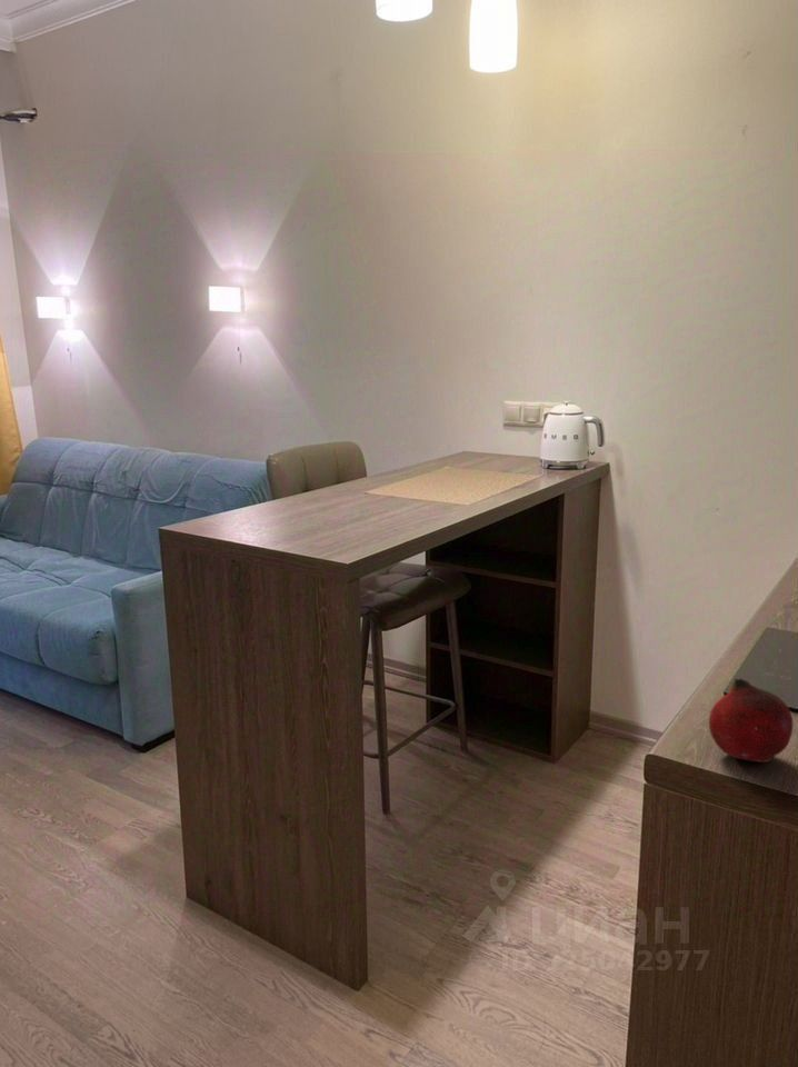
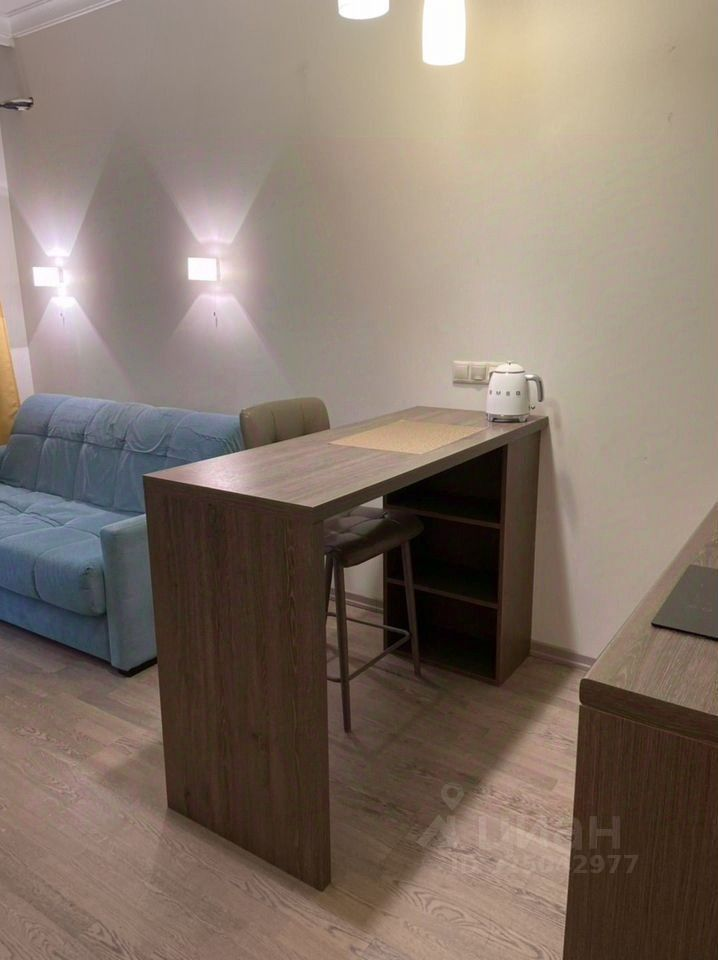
- fruit (750, 720)
